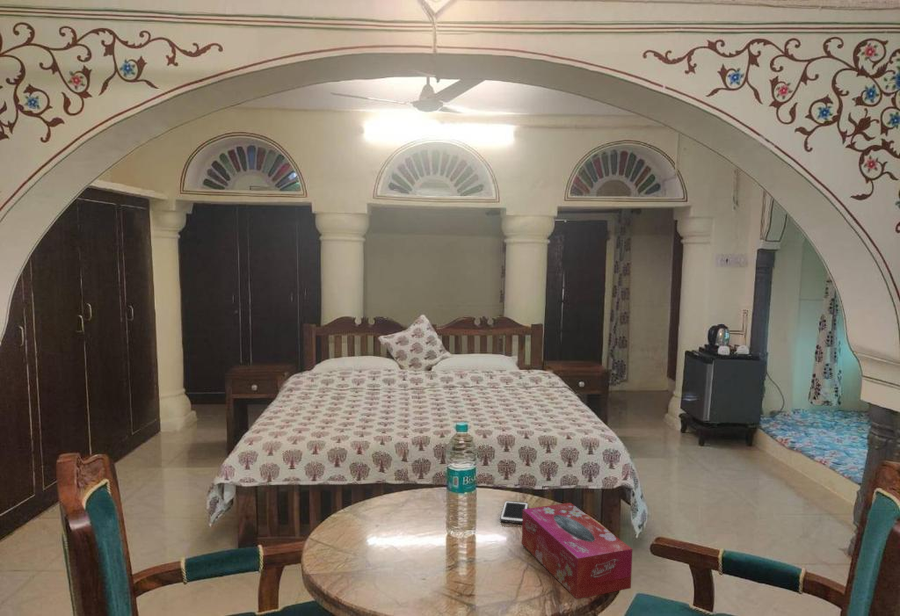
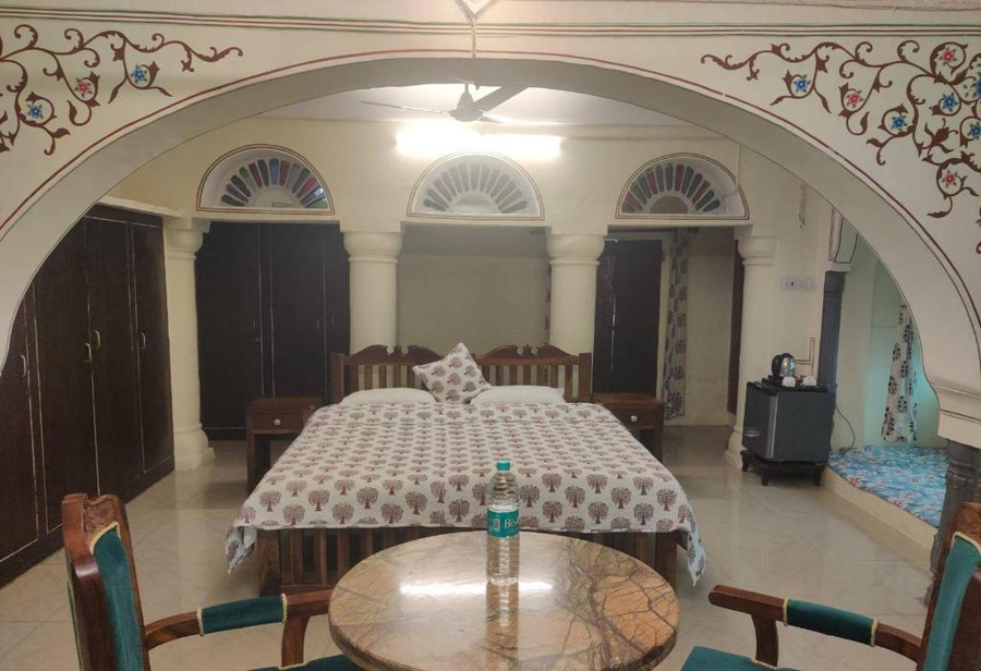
- tissue box (573, 546)
- cell phone (514, 512)
